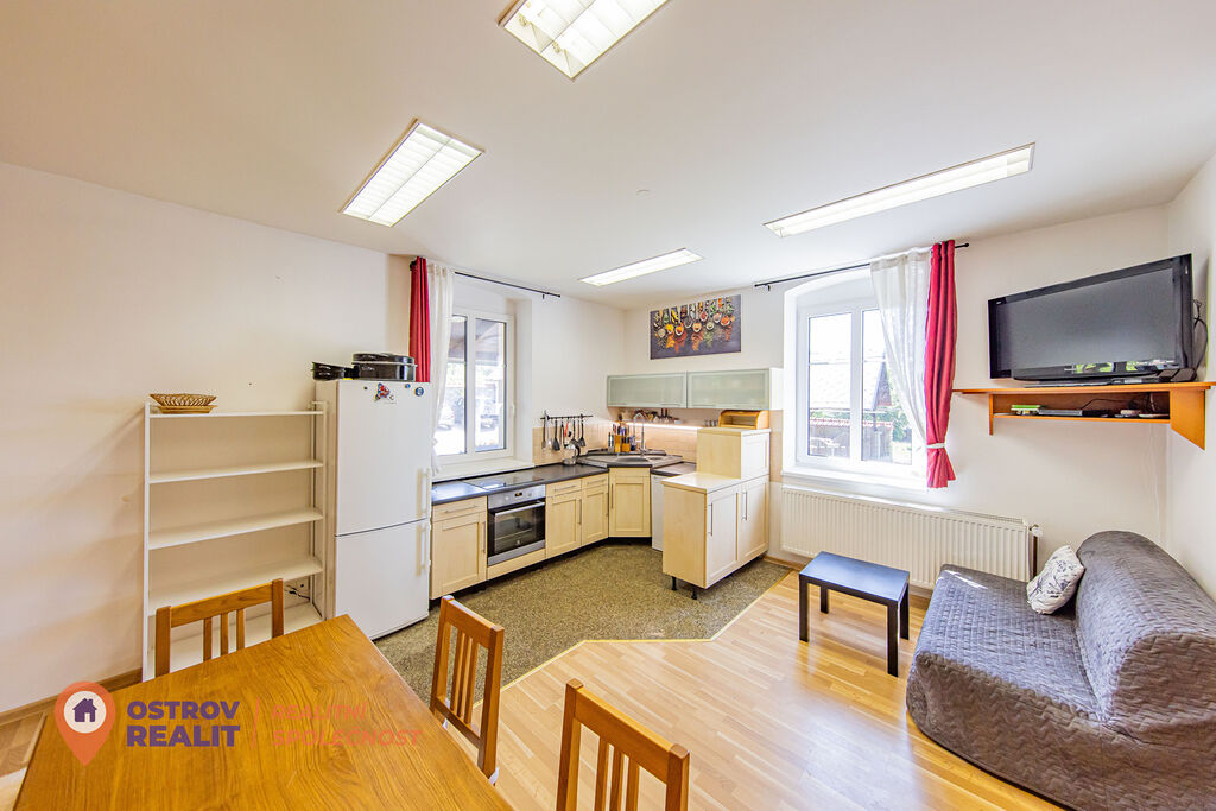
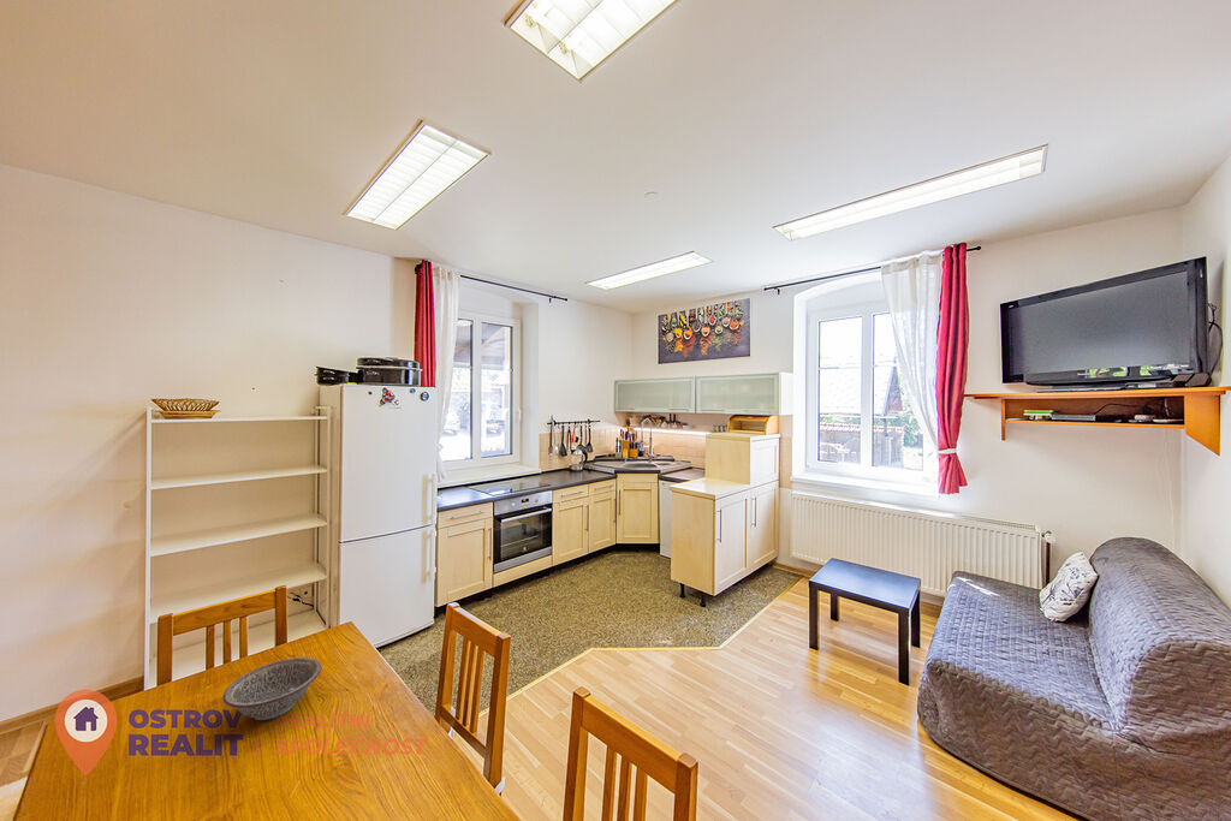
+ decorative bowl (274, 694)
